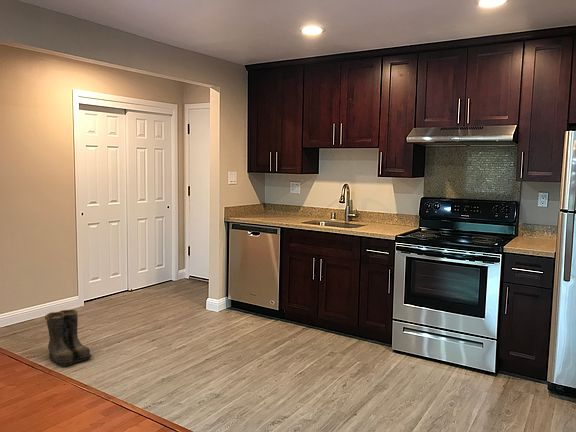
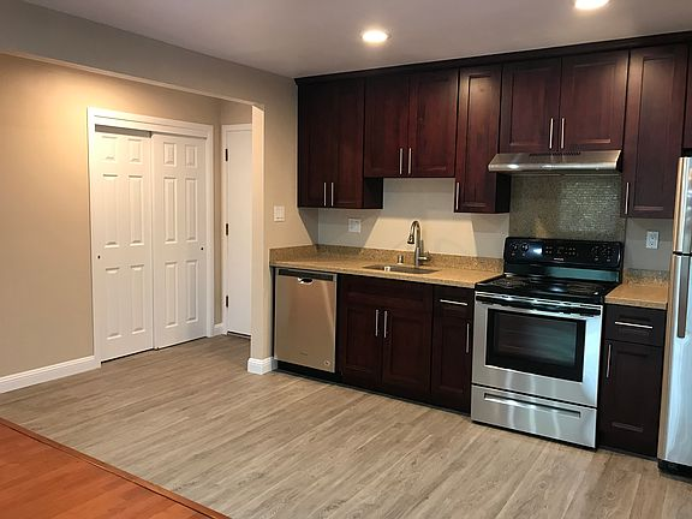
- boots (67, 335)
